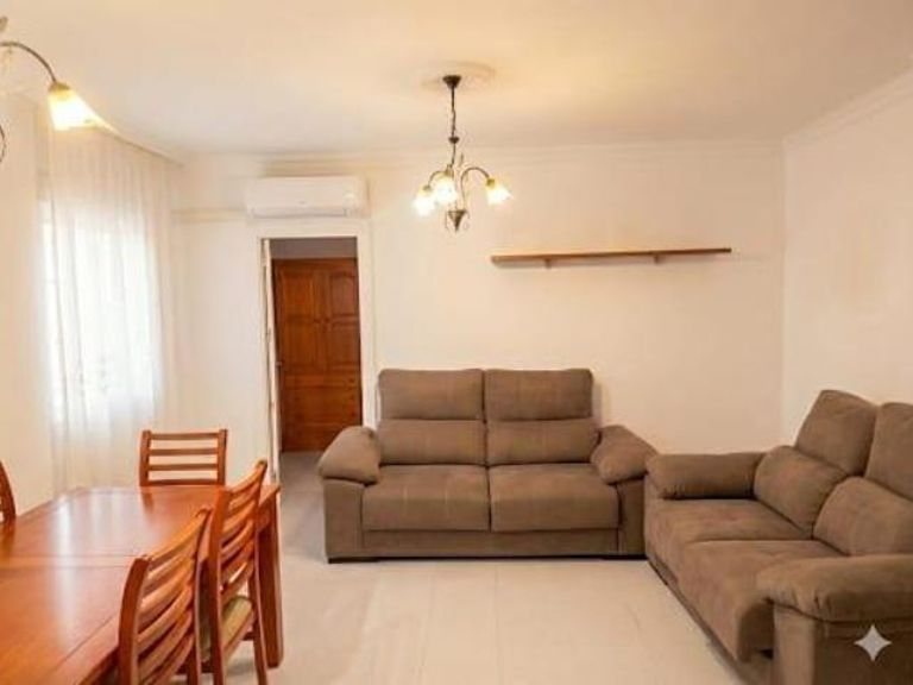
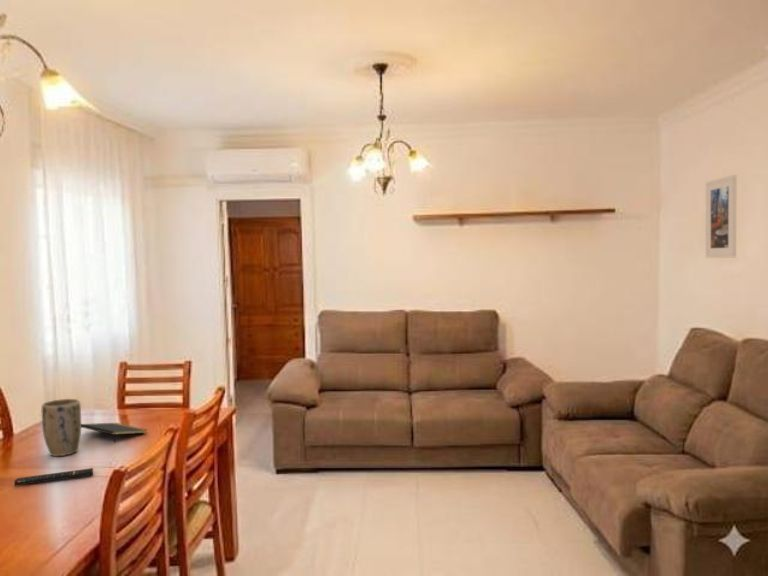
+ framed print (720, 218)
+ plant pot (62, 427)
+ notepad (114, 428)
+ remote control (54, 477)
